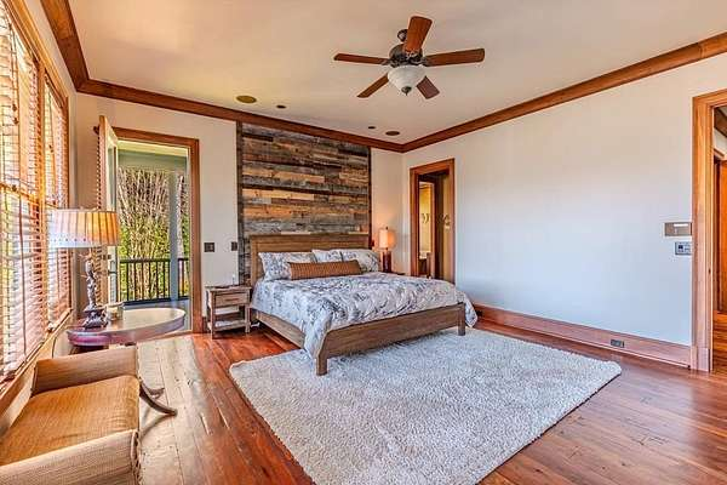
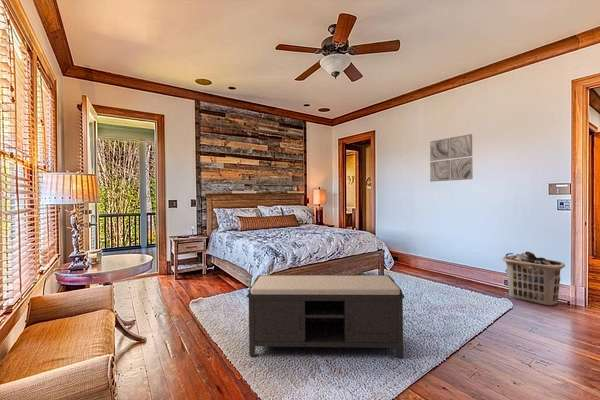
+ wall art (449, 158)
+ clothes hamper (532, 276)
+ bench (324, 312)
